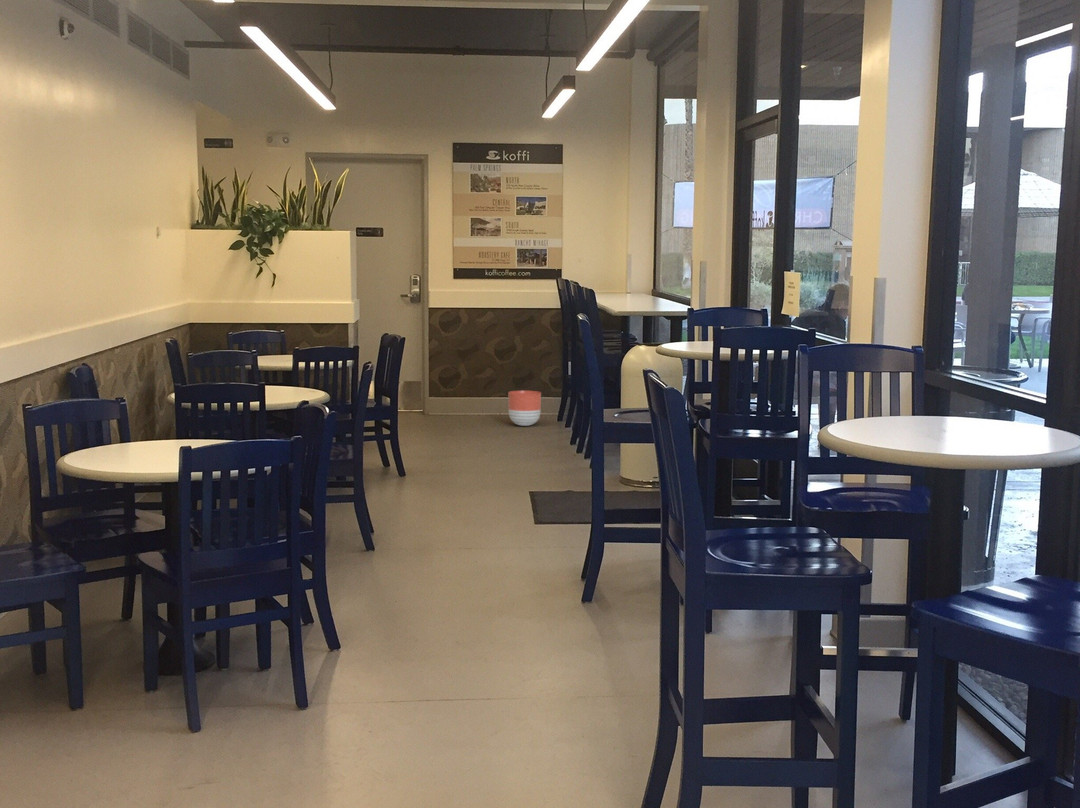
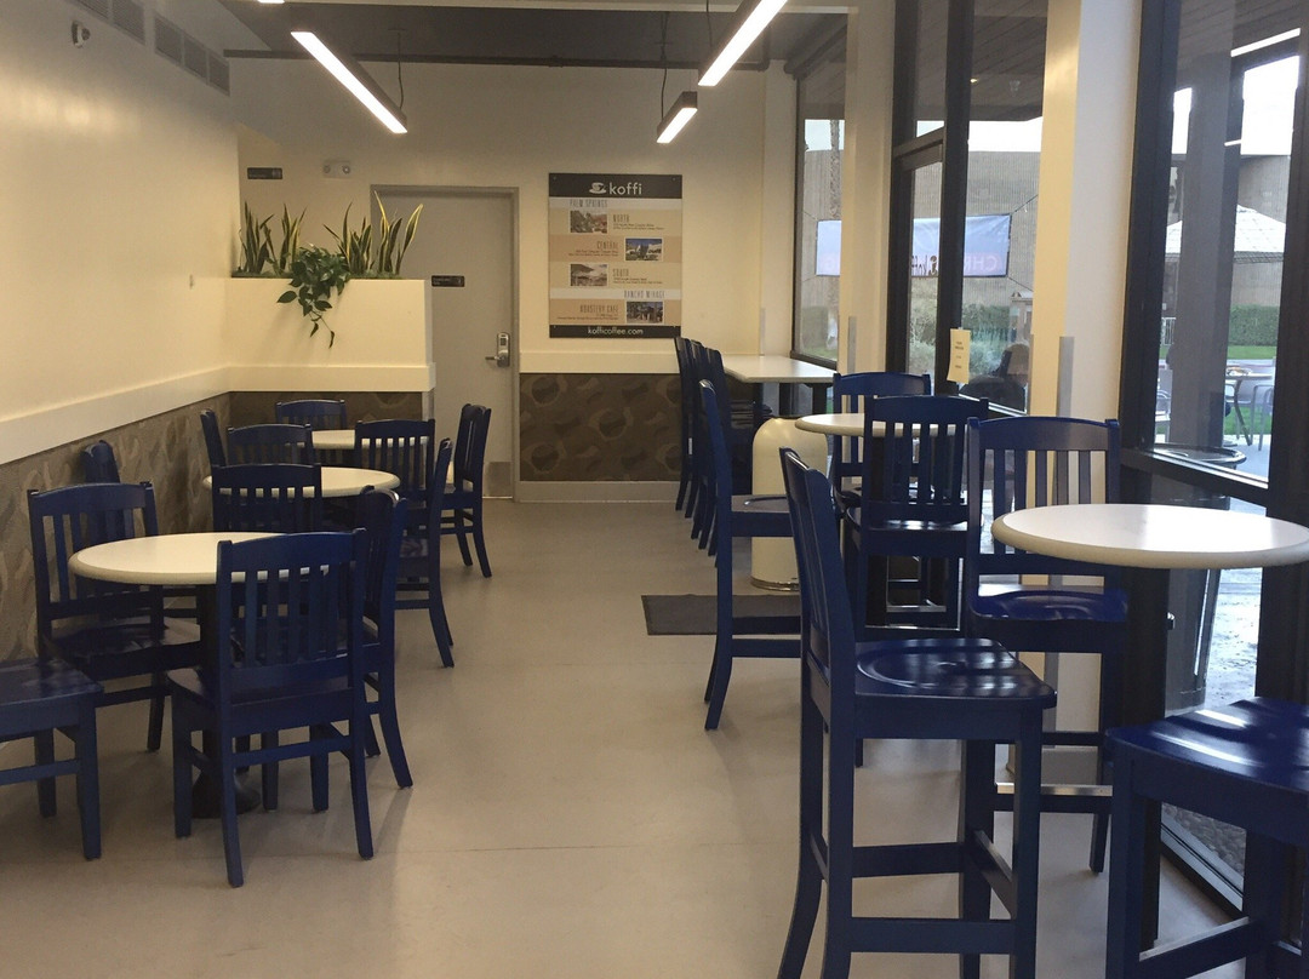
- planter (524, 408)
